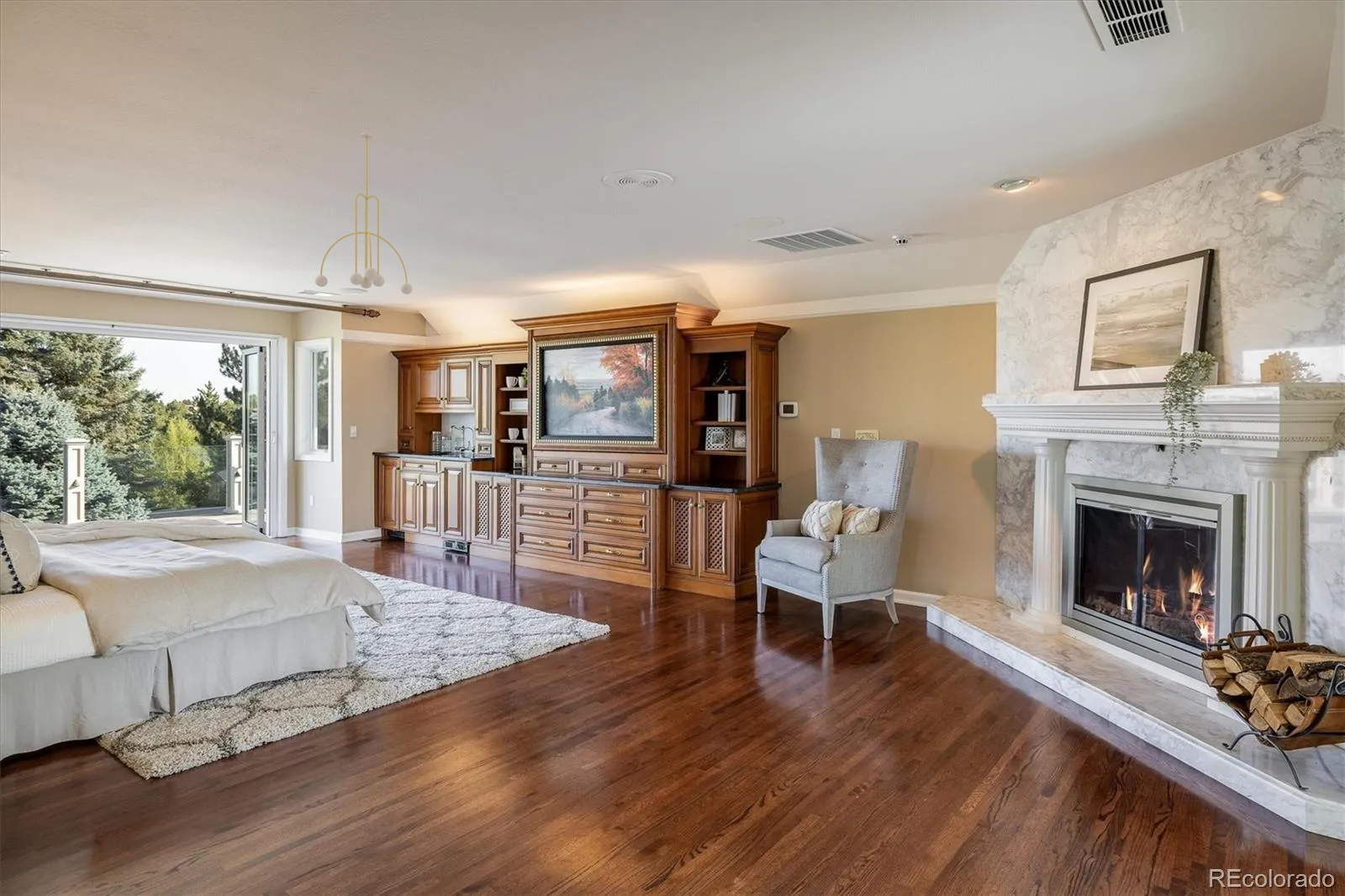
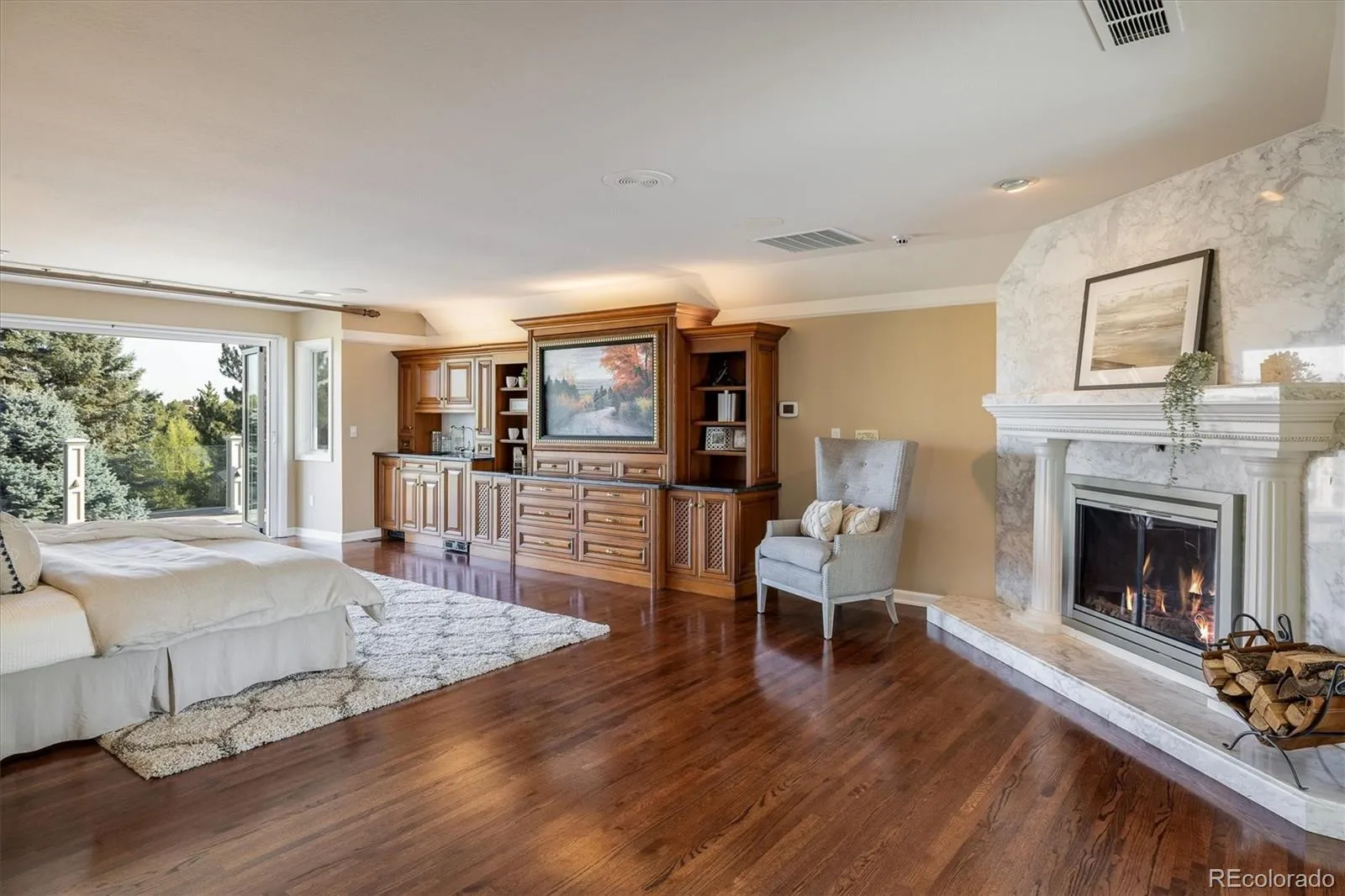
- chandelier (365, 209)
